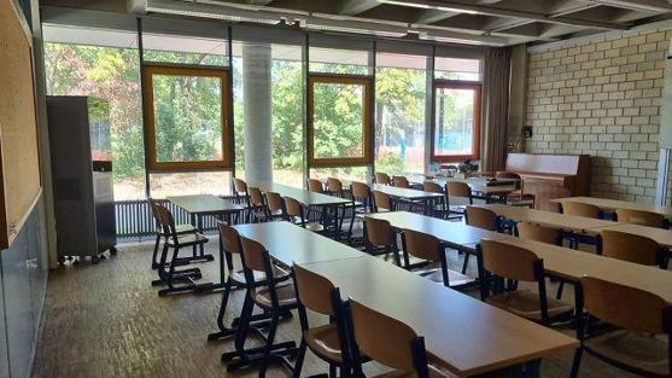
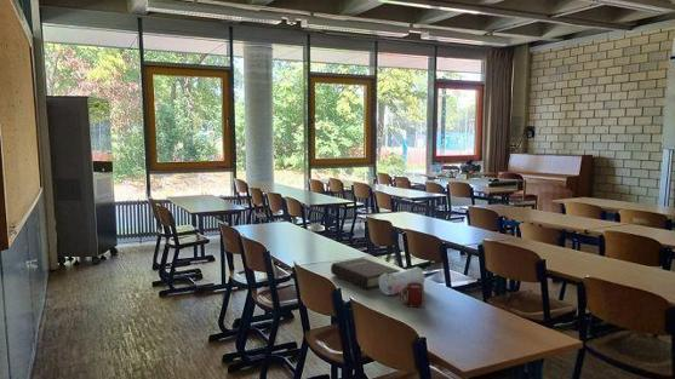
+ book (364, 272)
+ cup (411, 294)
+ pencil case (401, 280)
